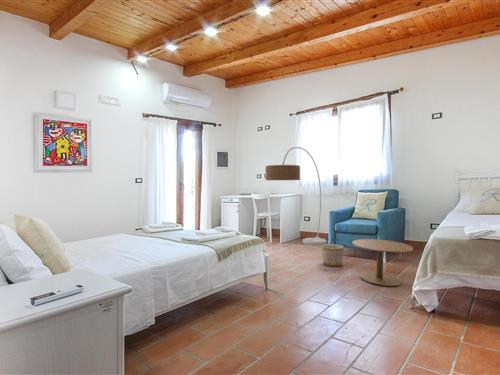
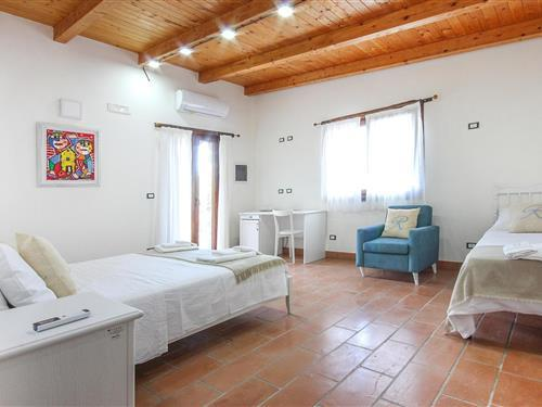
- floor lamp (299, 179)
- planter (332, 255)
- side table (381, 261)
